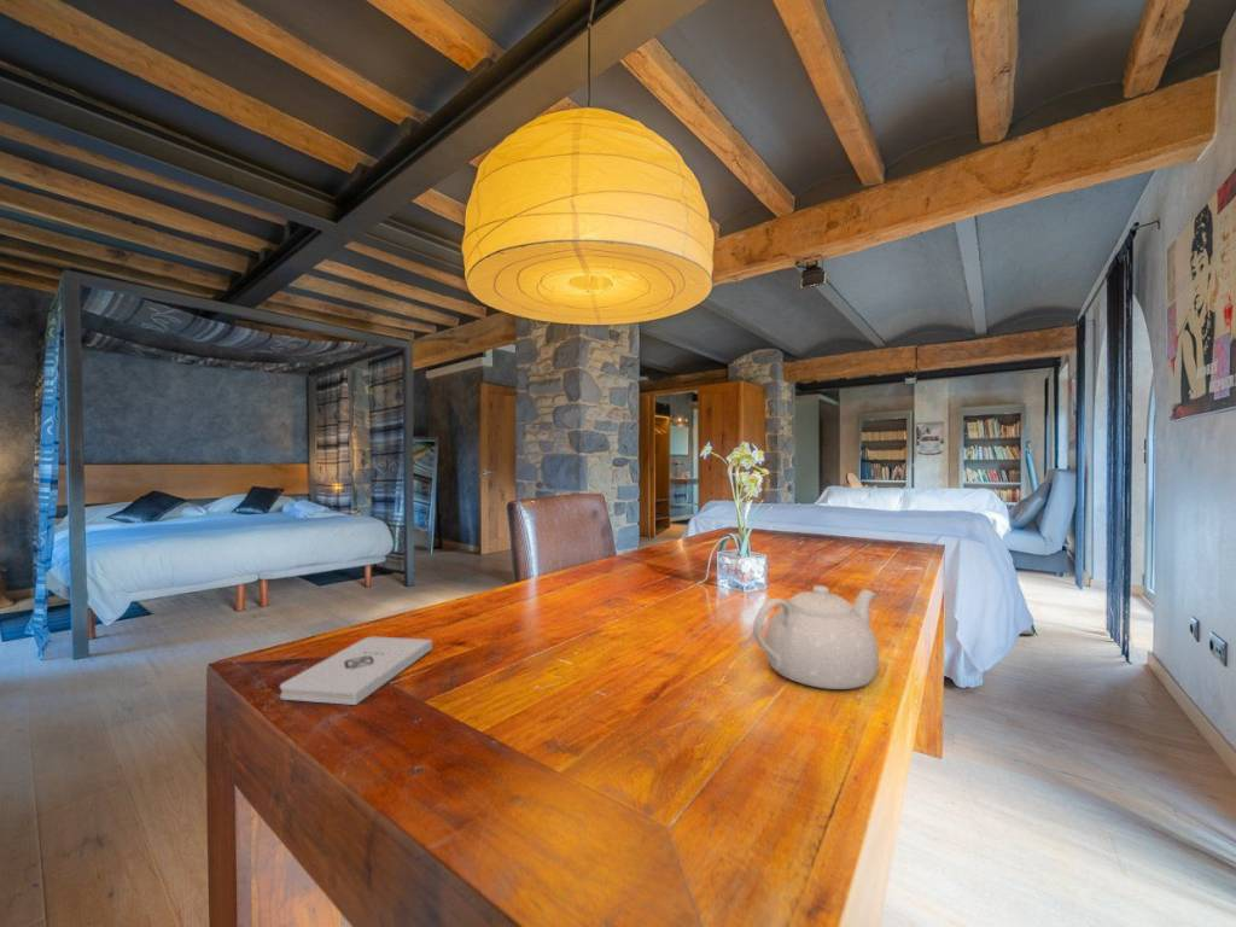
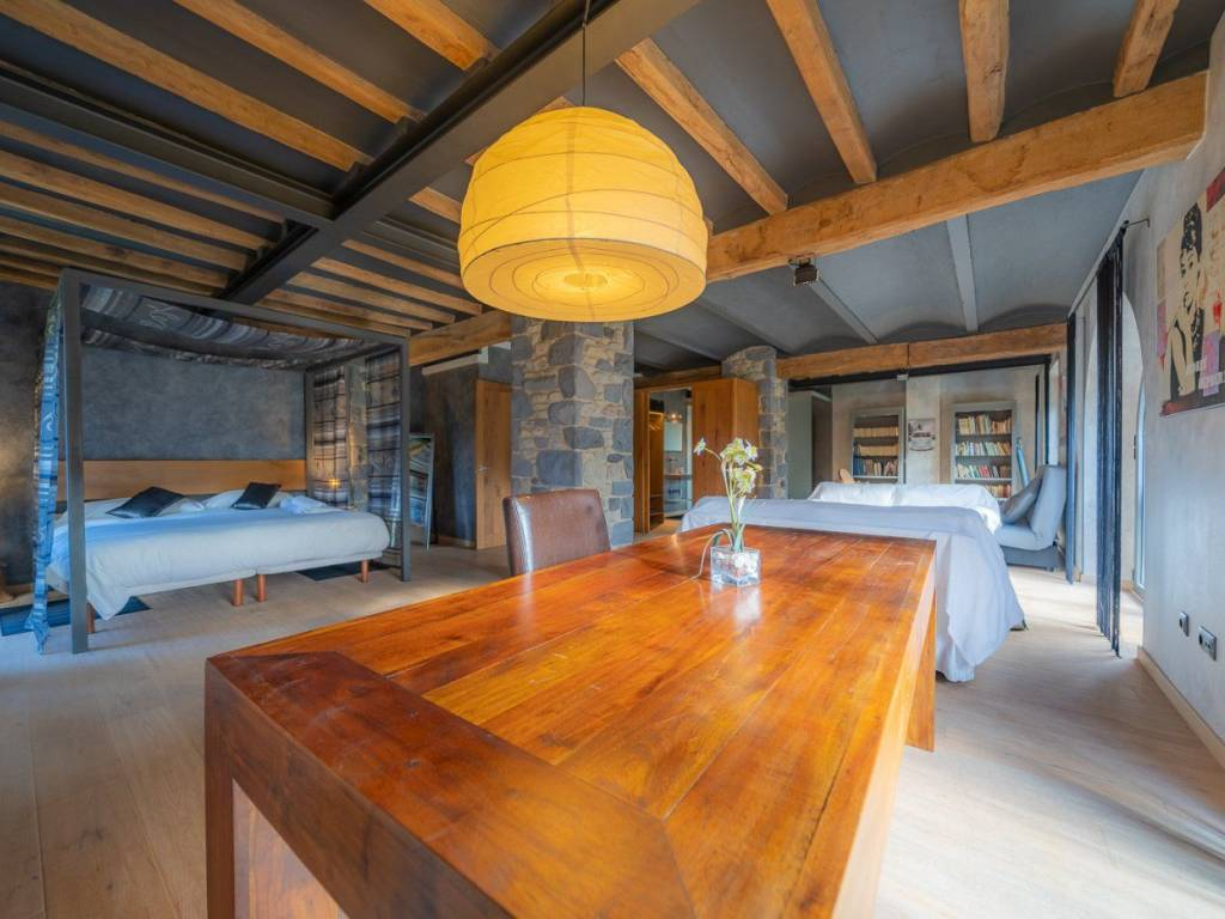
- notepad (362, 665)
- teapot (817, 628)
